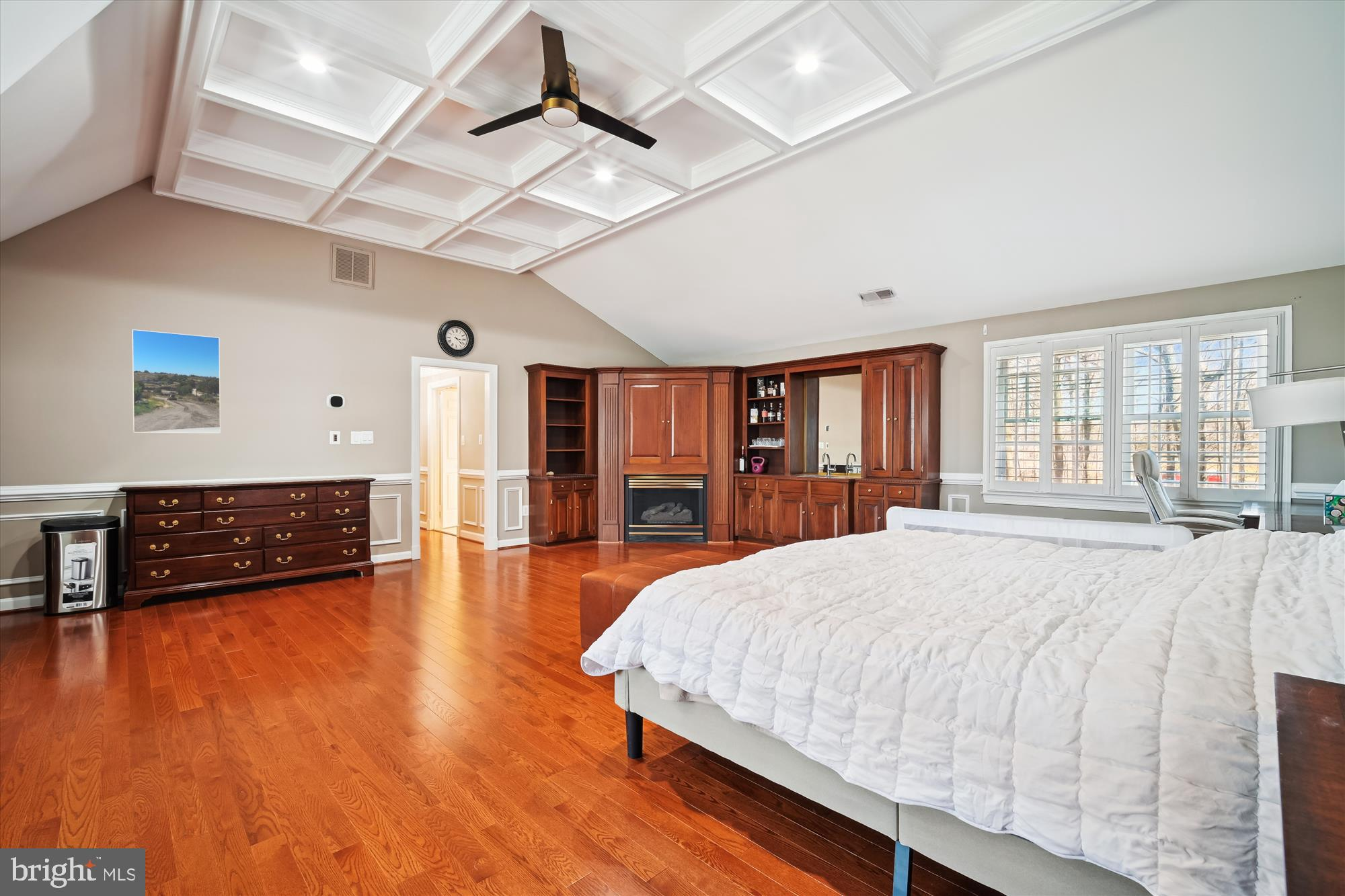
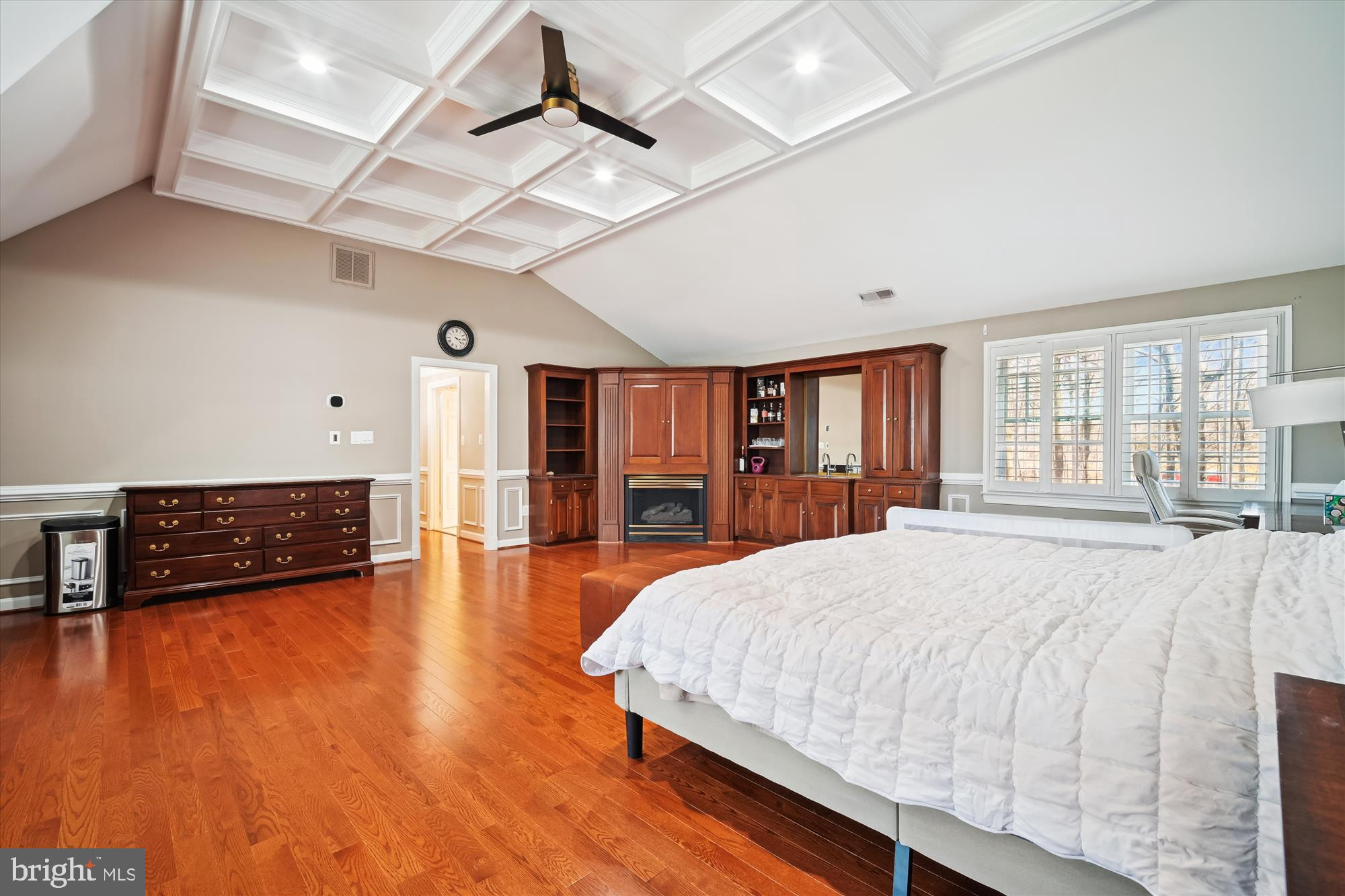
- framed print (178, 383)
